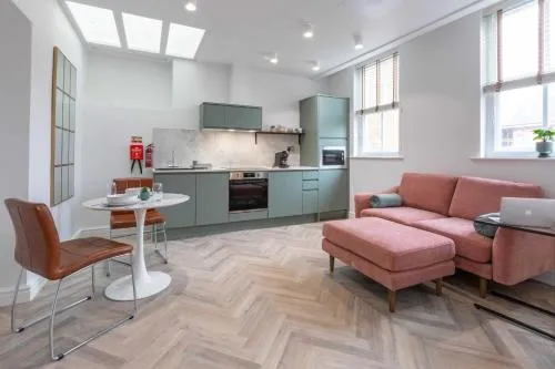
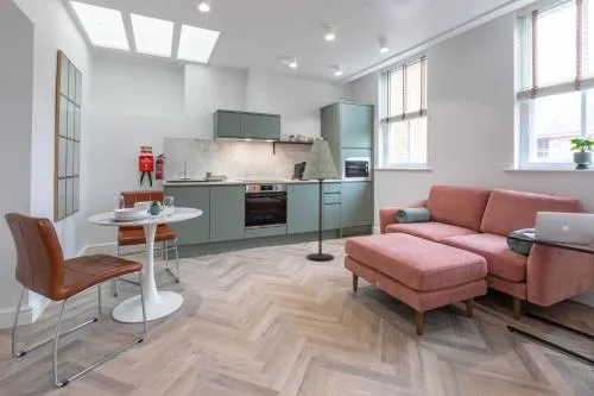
+ floor lamp (320, 199)
